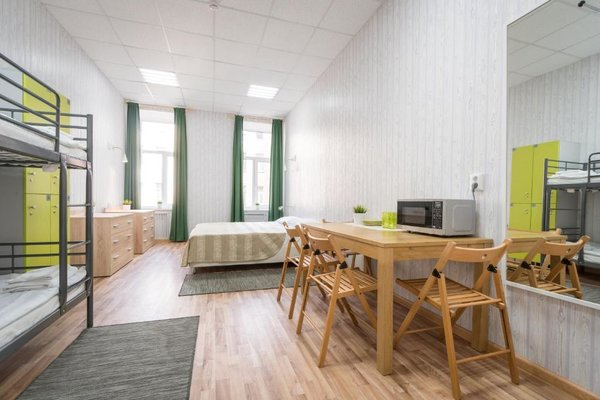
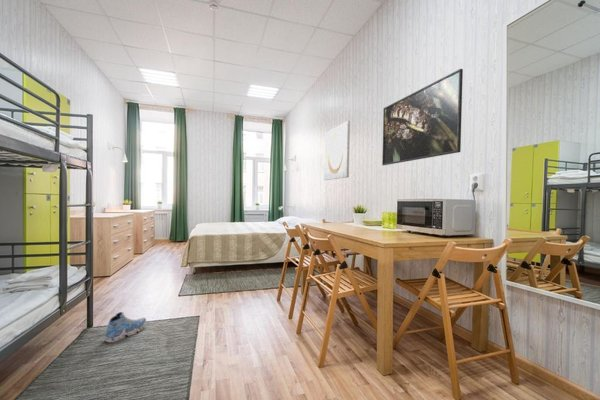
+ wall art (335, 153)
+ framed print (414, 126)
+ shoe (126, 322)
